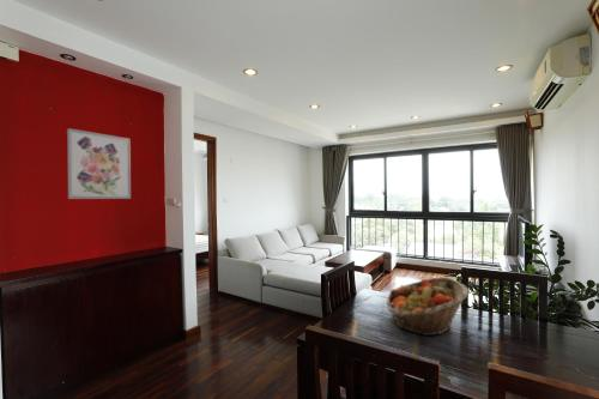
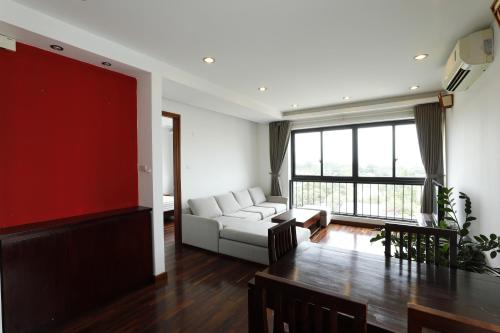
- wall art (101, 165)
- fruit basket (424, 301)
